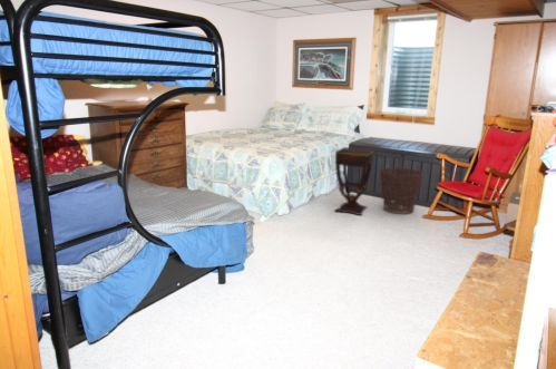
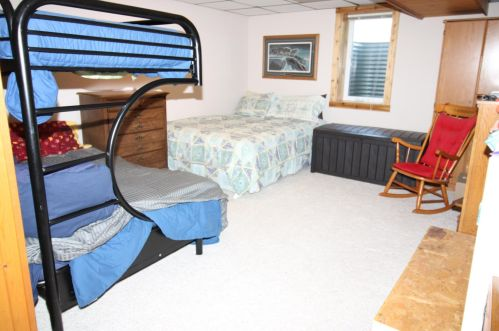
- side table (353, 183)
- basket (400, 191)
